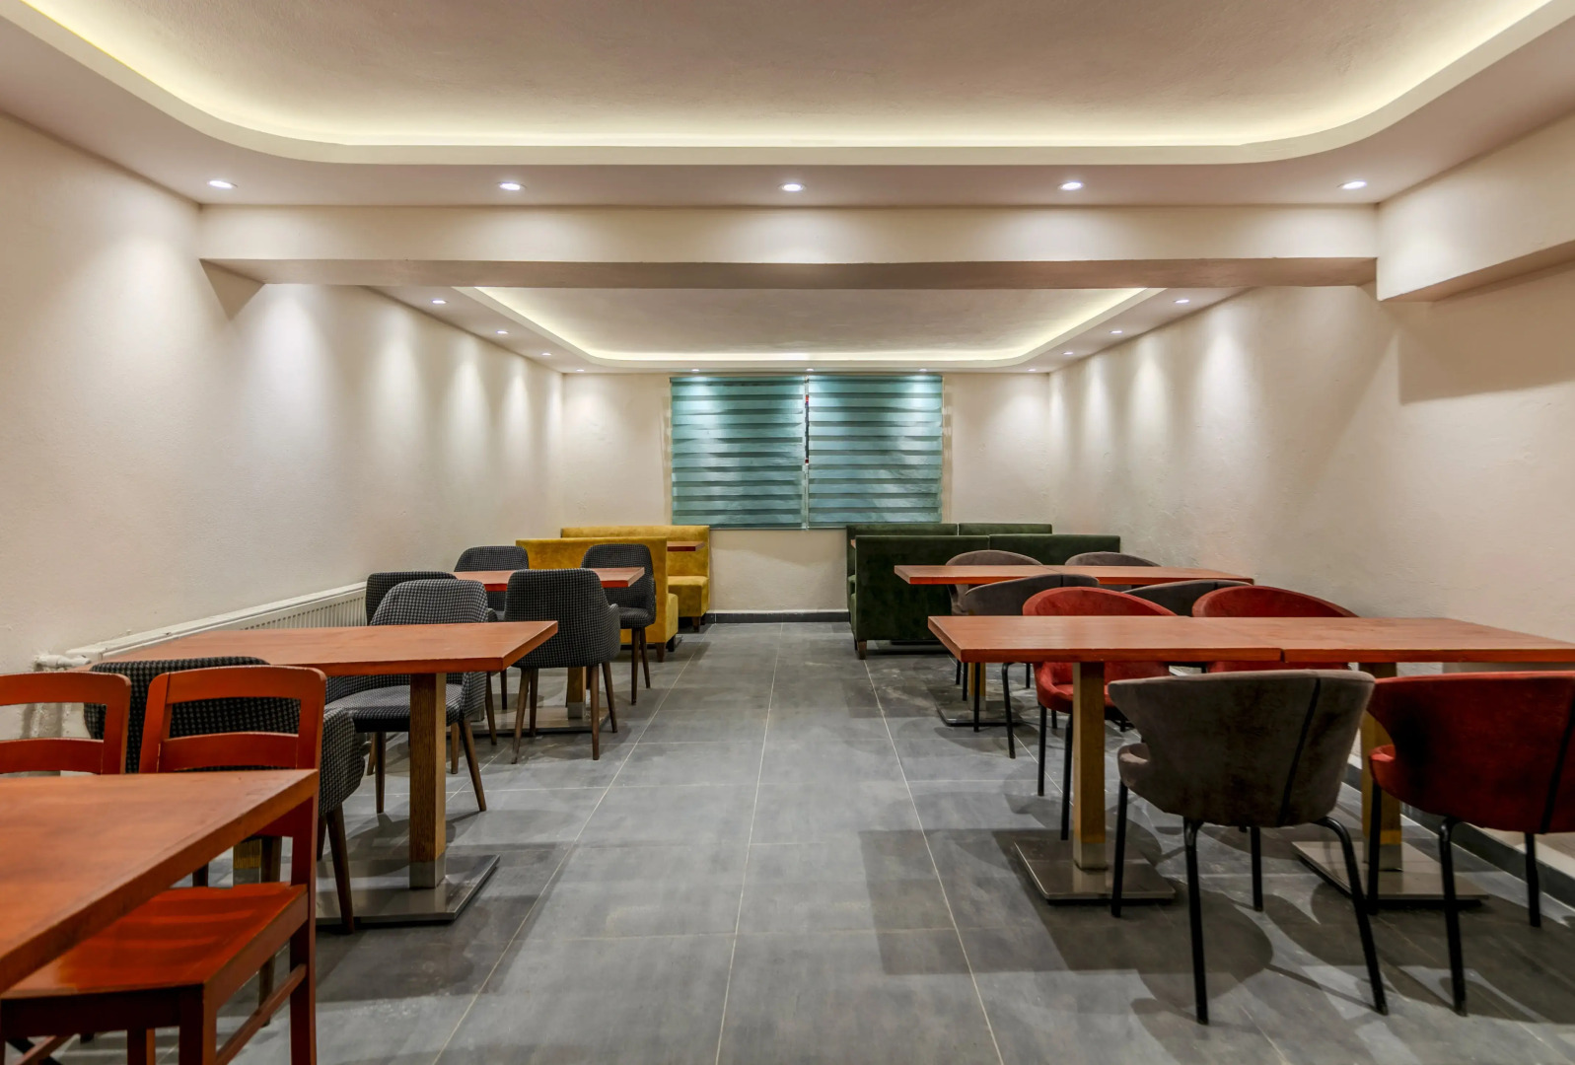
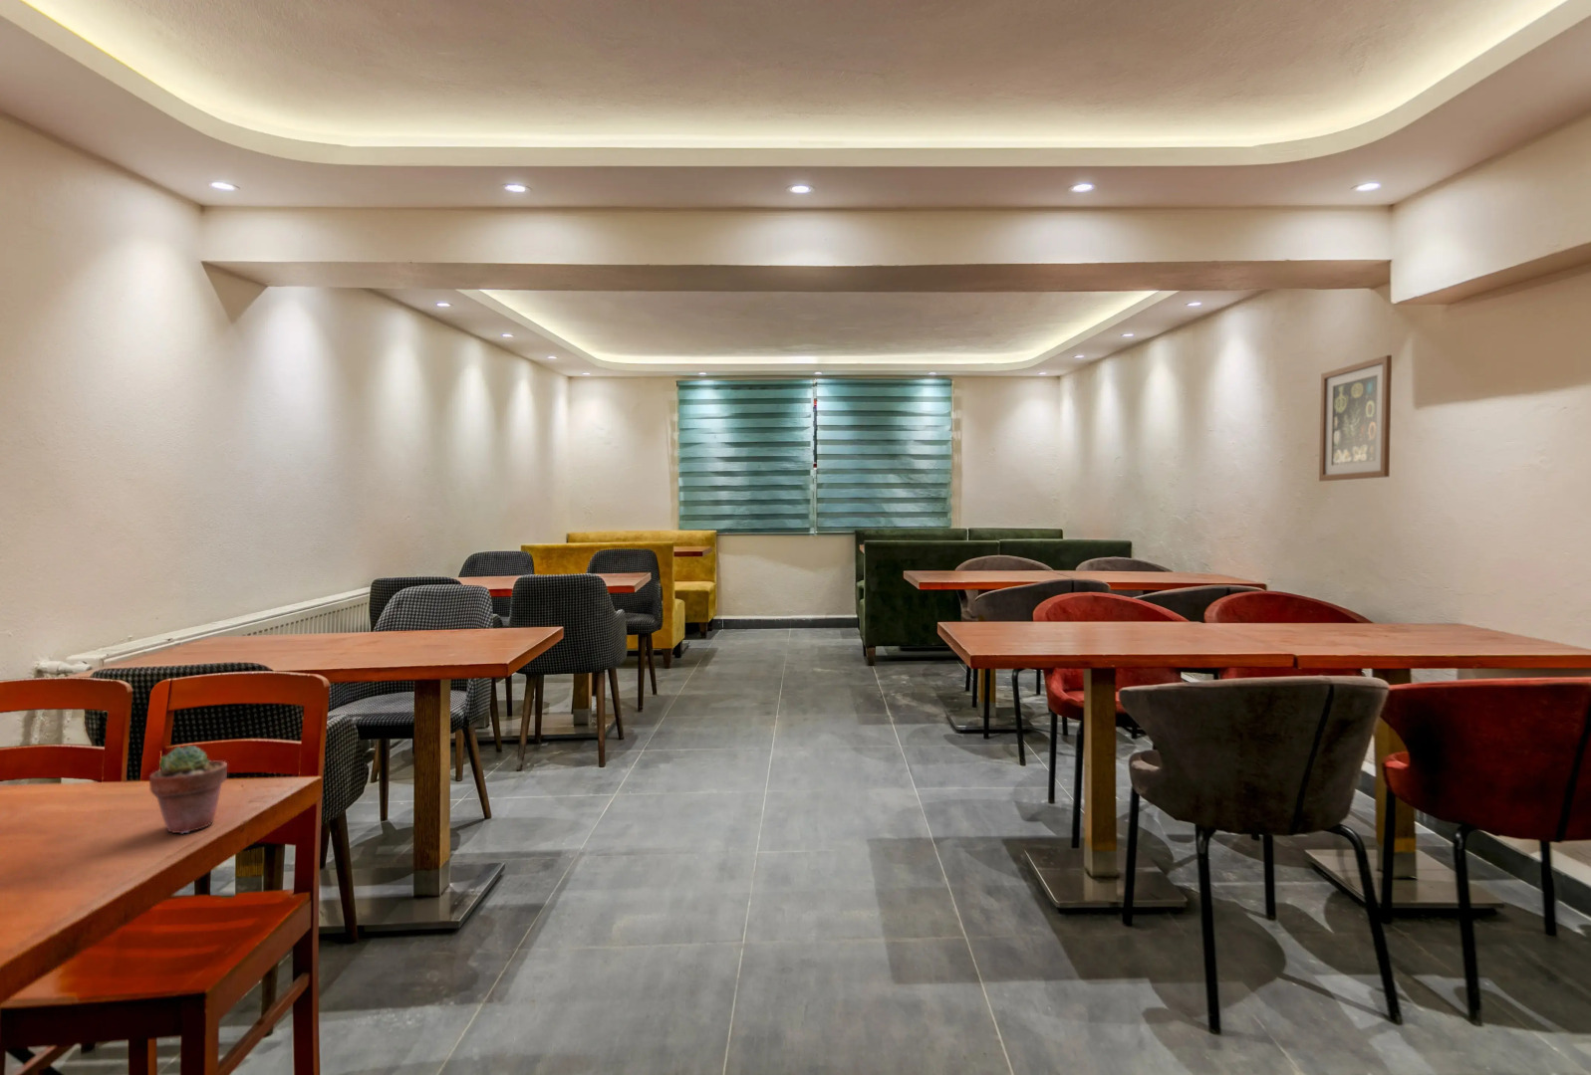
+ potted succulent (190, 785)
+ wall art (1353, 422)
